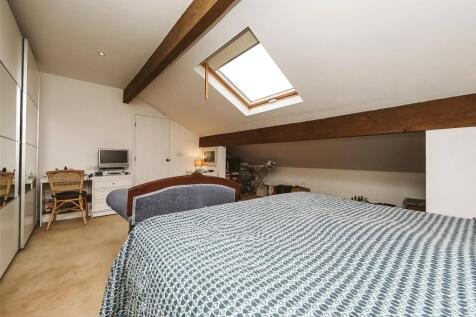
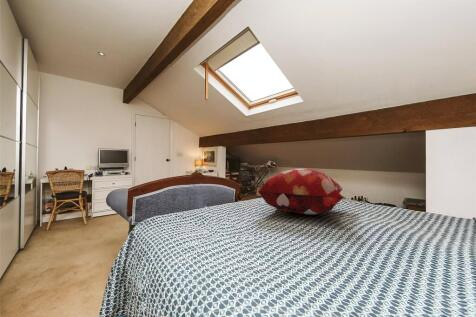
+ decorative pillow (303, 190)
